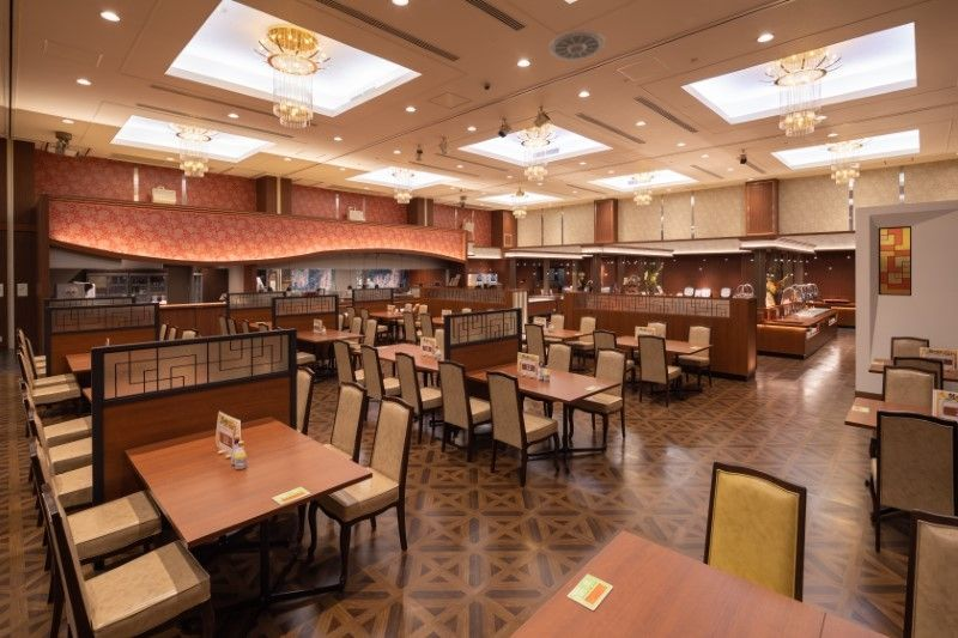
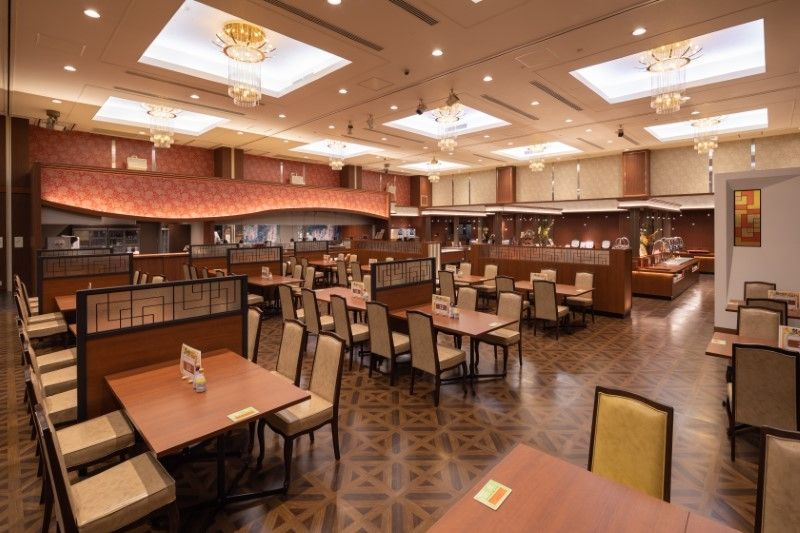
- ceiling vent (576, 47)
